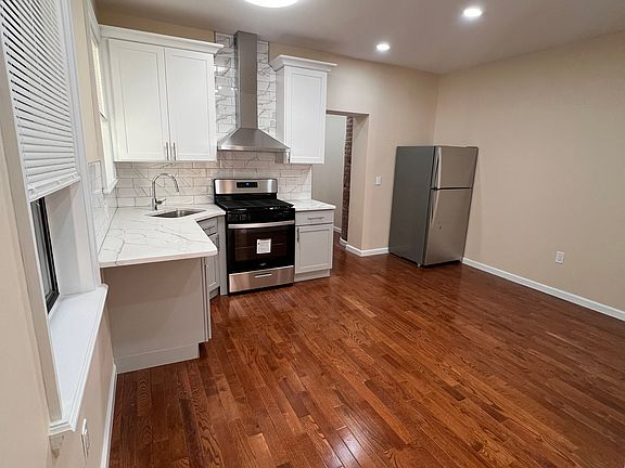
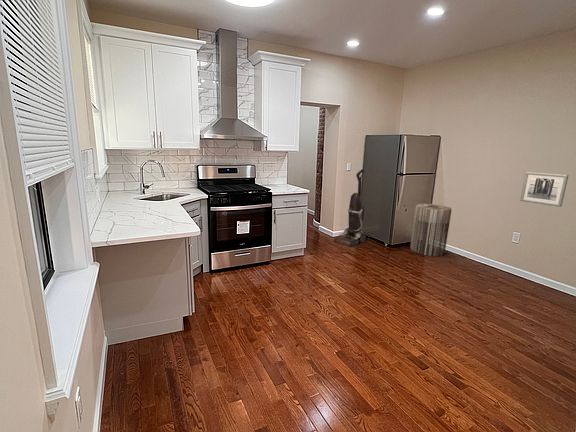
+ trash can (430, 228)
+ vacuum cleaner (352, 206)
+ wall art (542, 188)
